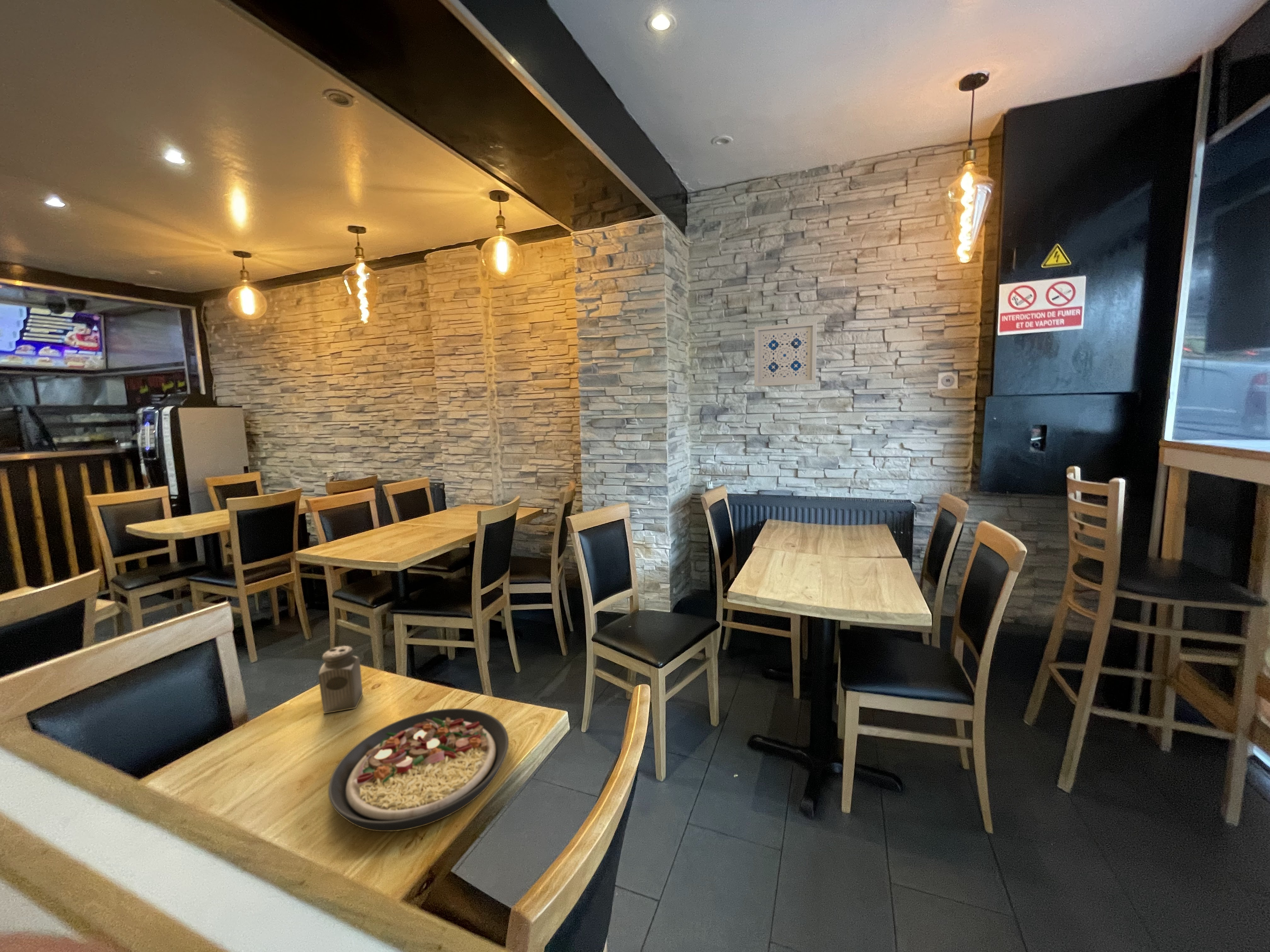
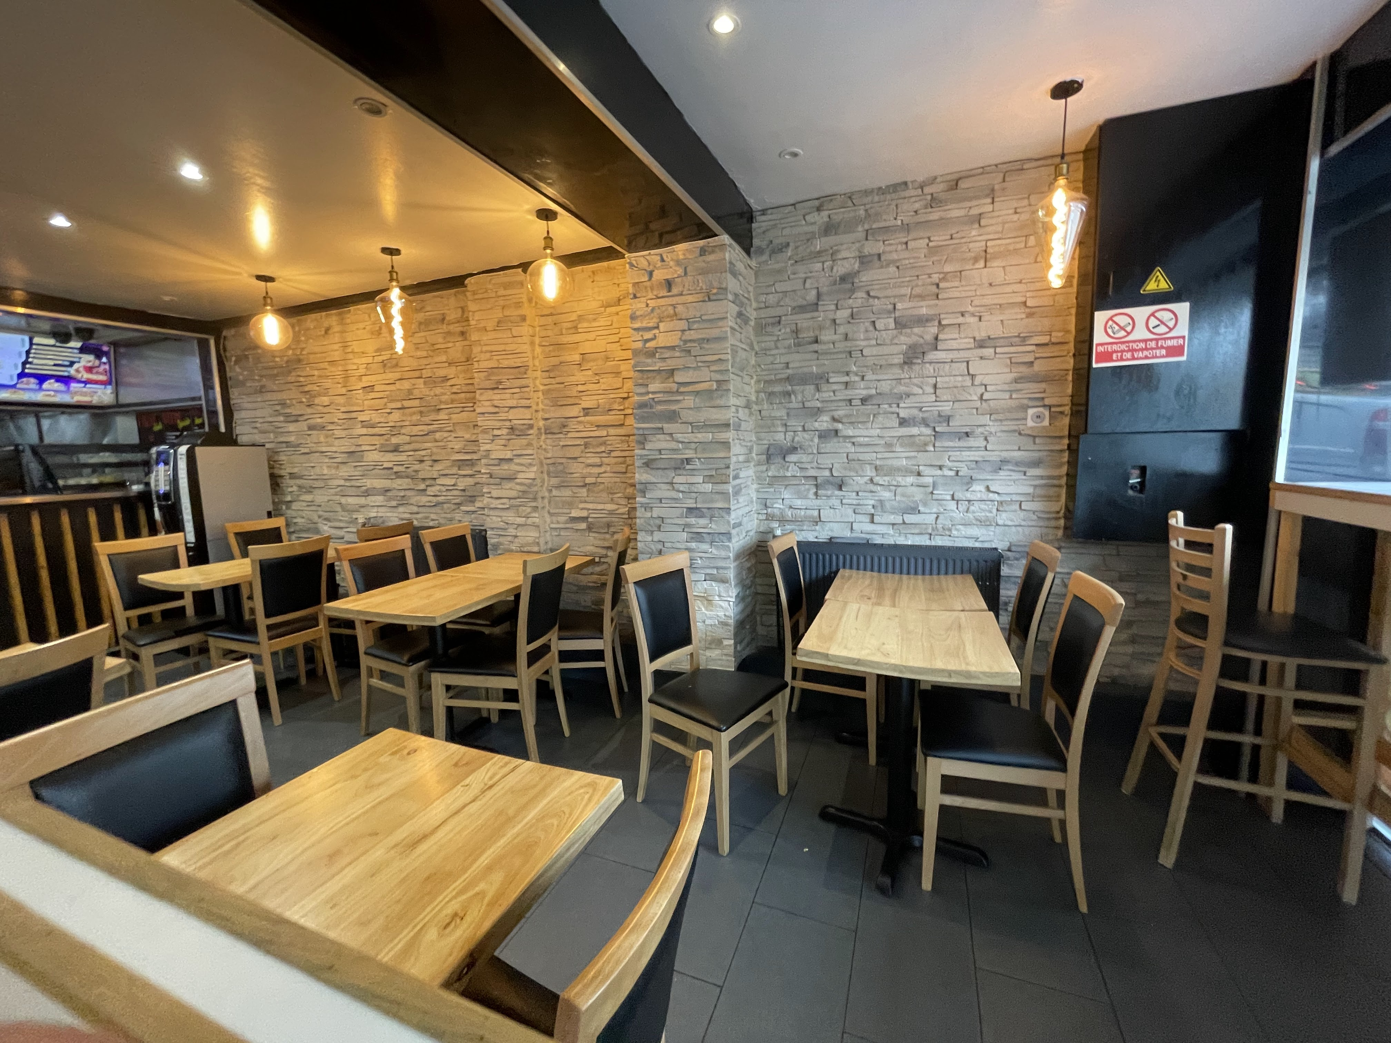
- wall art (785, 355)
- plate (424, 760)
- salt shaker (340, 676)
